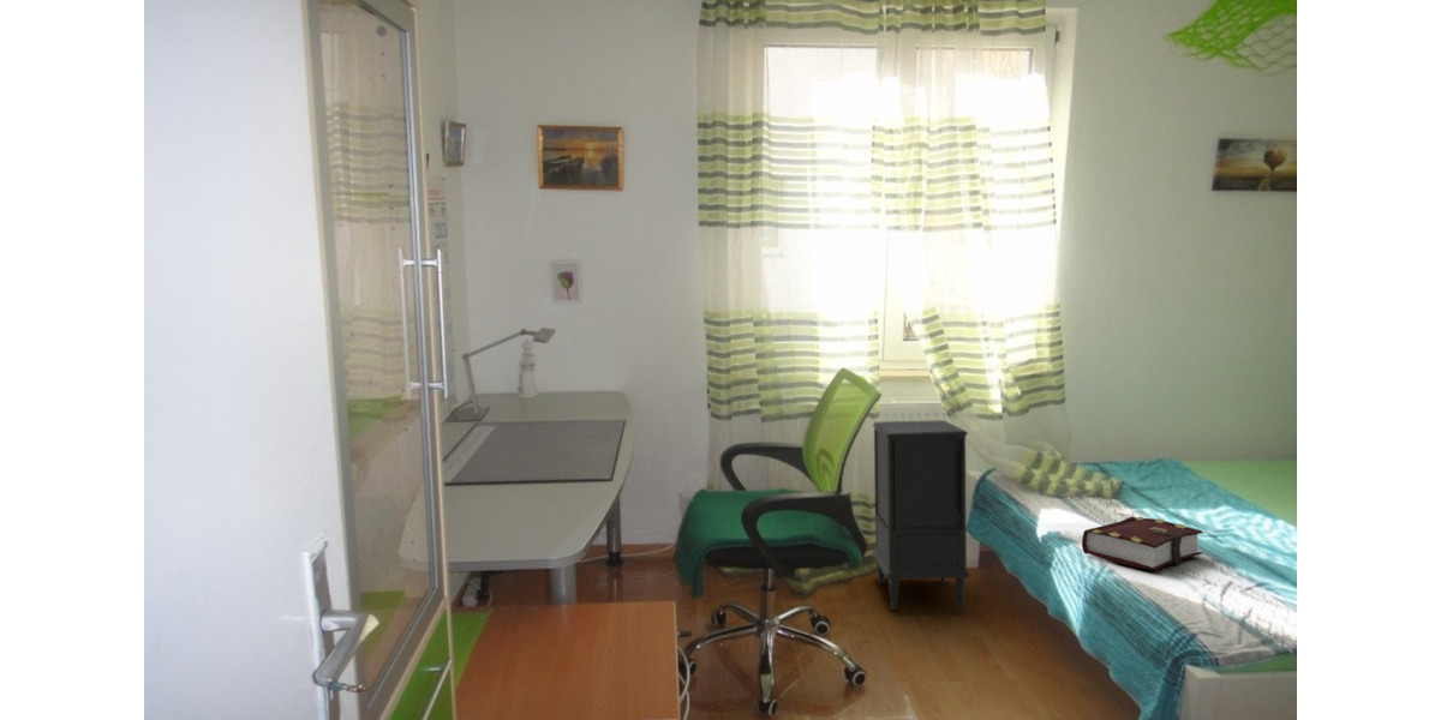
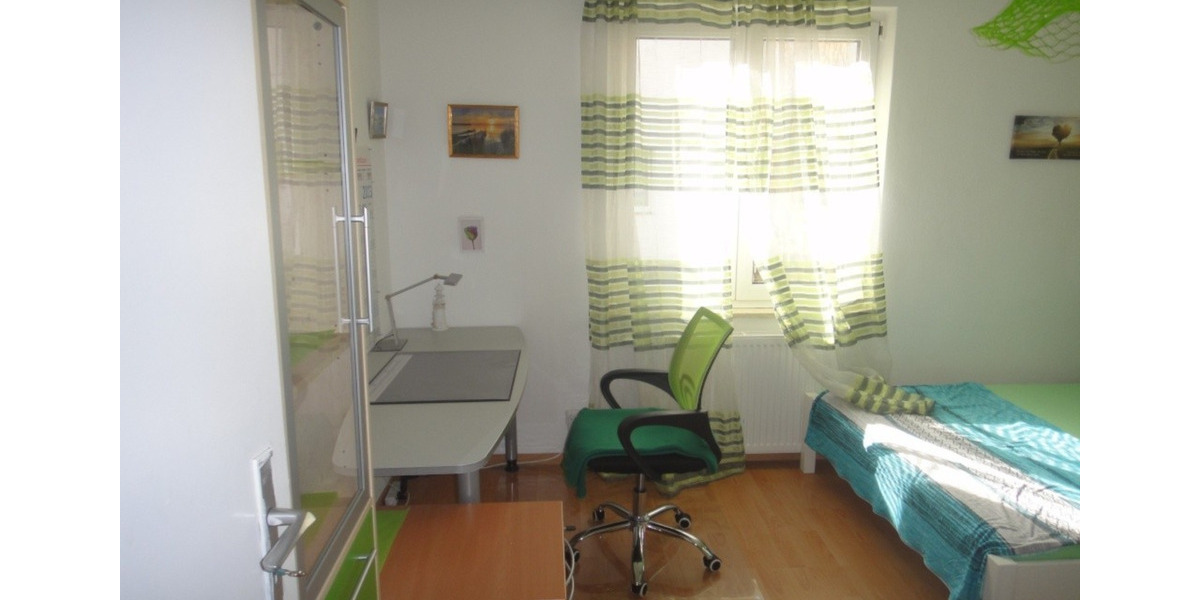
- book (1141, 540)
- nightstand (919, 511)
